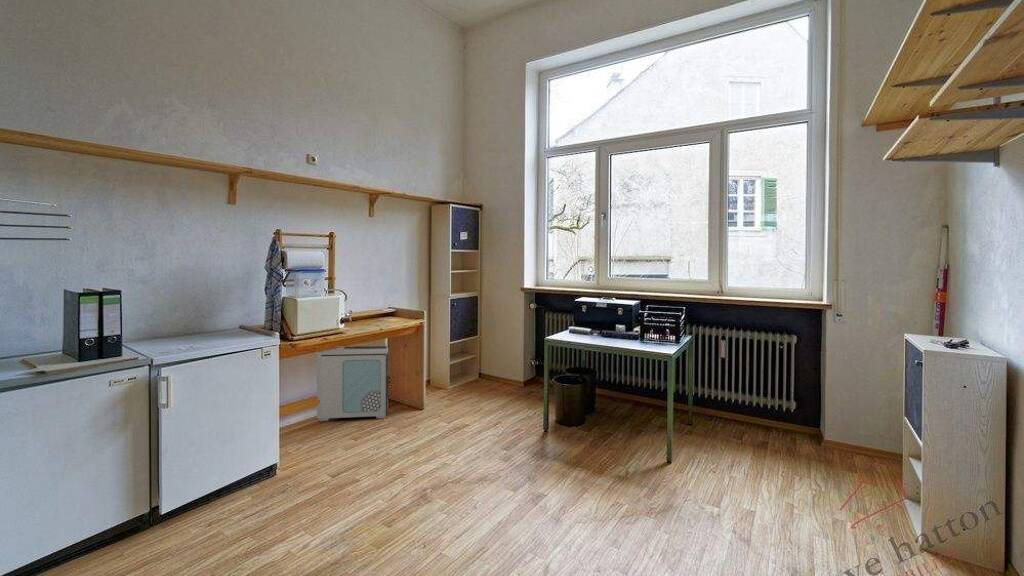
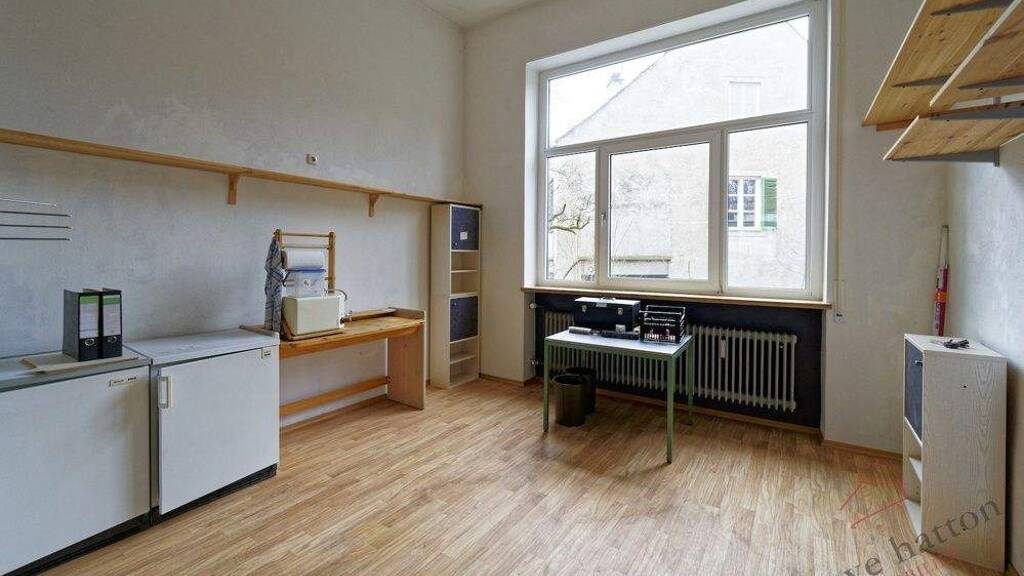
- air purifier (354, 381)
